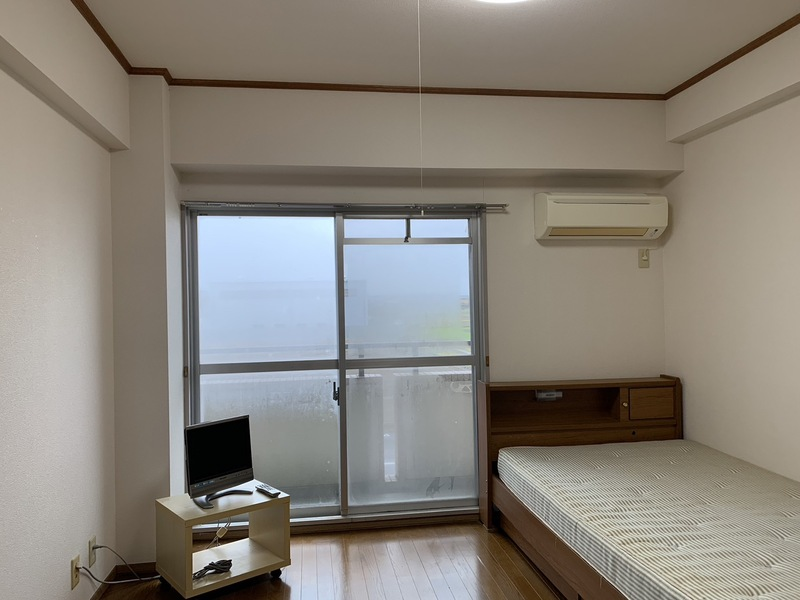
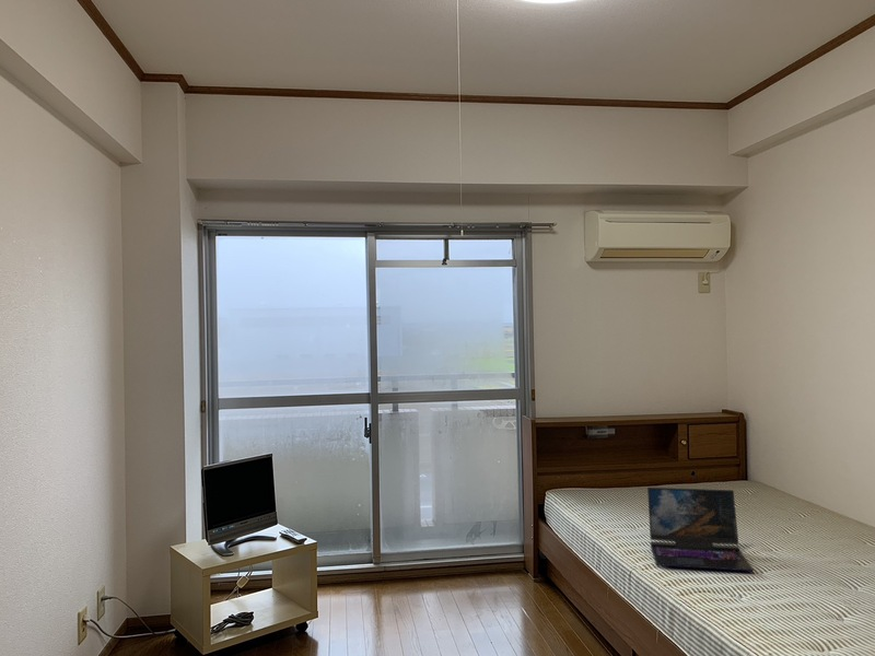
+ laptop (696, 527)
